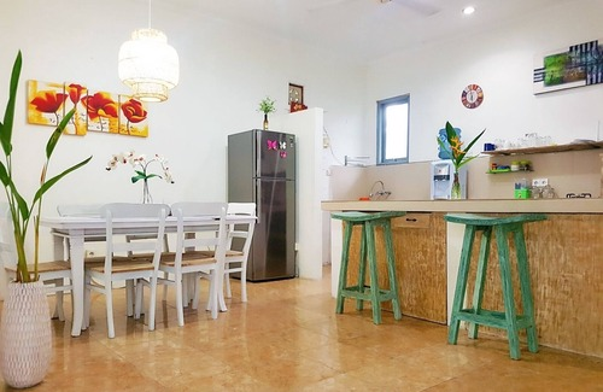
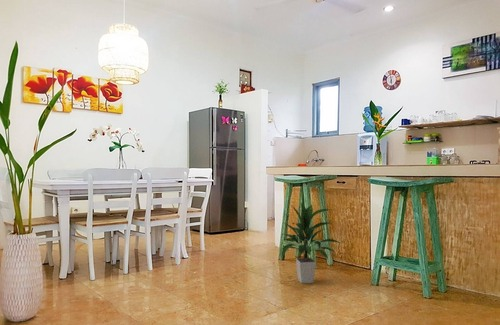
+ indoor plant (307, 240)
